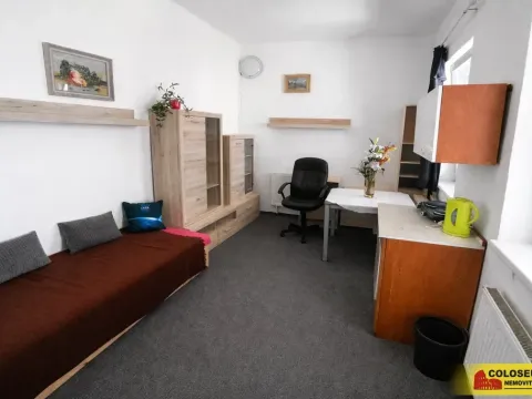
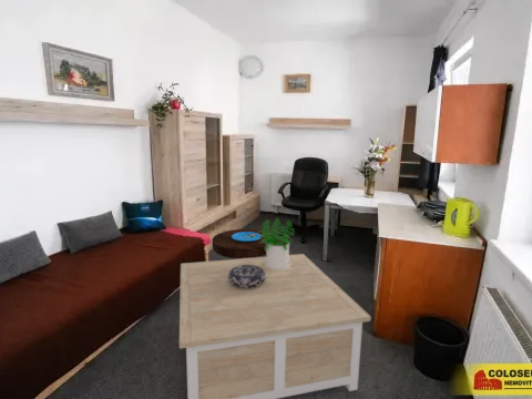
+ potted plant (275, 242)
+ decorative bowl (246, 276)
+ side table (244, 257)
+ coffee table (258, 318)
